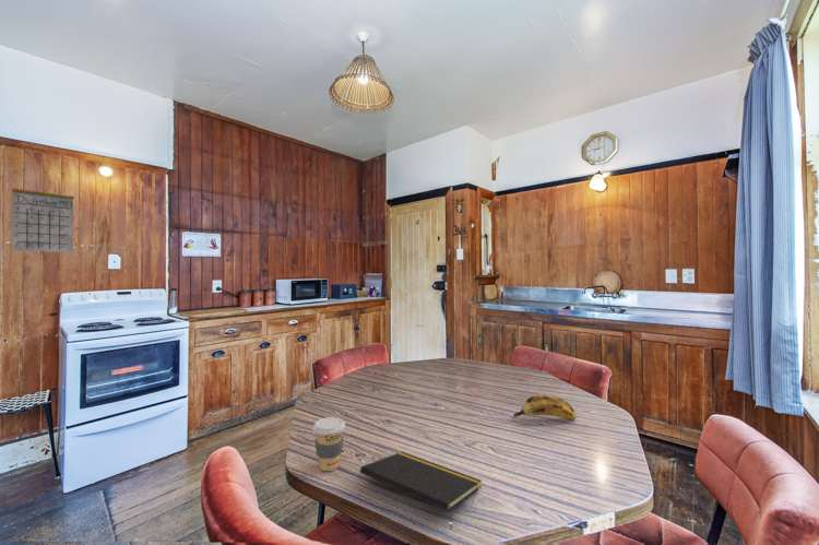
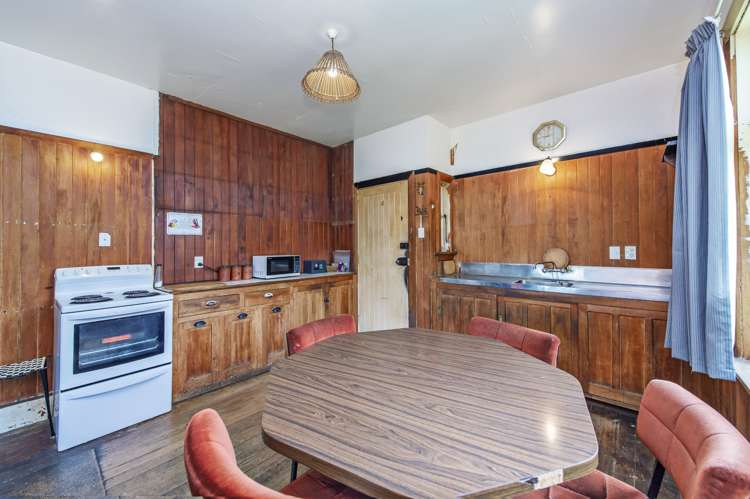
- coffee cup (329, 443)
- notepad (420, 476)
- calendar (44, 214)
- banana (545, 407)
